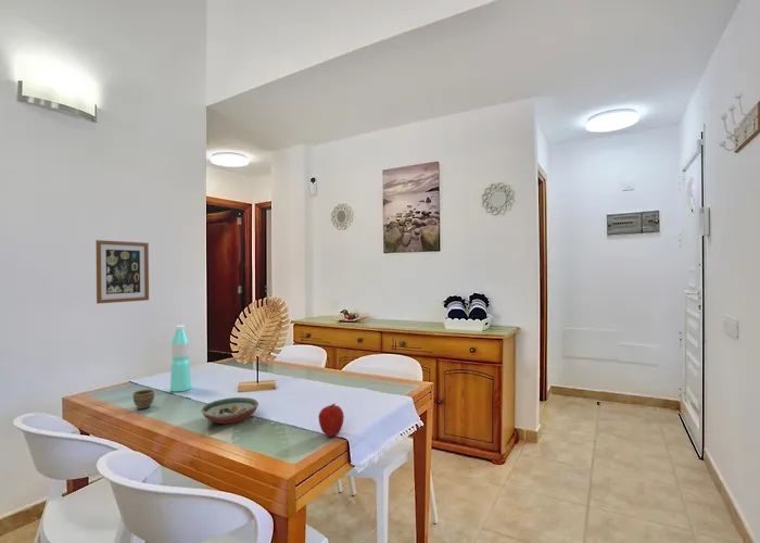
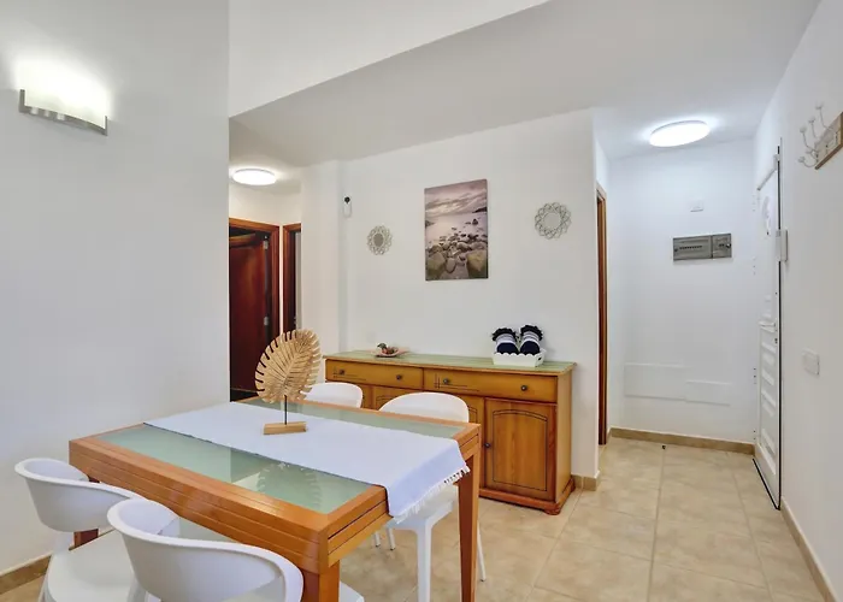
- decorative bowl (230, 412)
- fruit (331, 418)
- water bottle (180, 357)
- cup (142, 399)
- wall art (124, 272)
